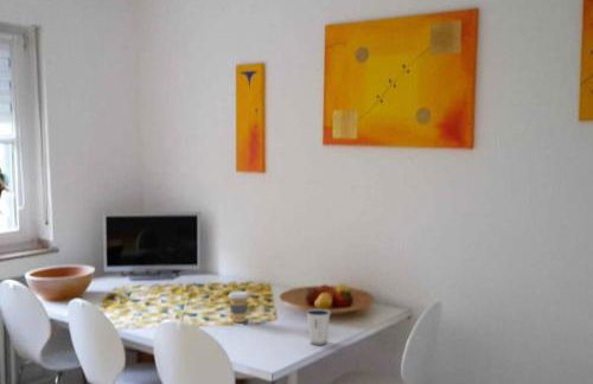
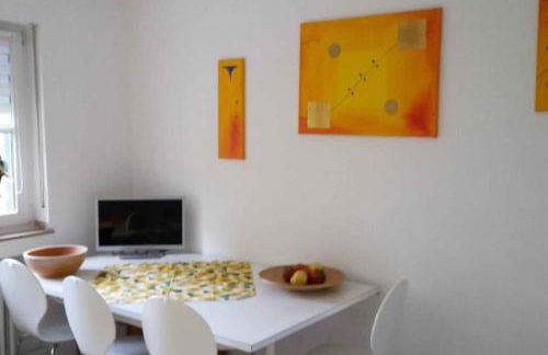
- dixie cup (318, 327)
- coffee cup (238, 306)
